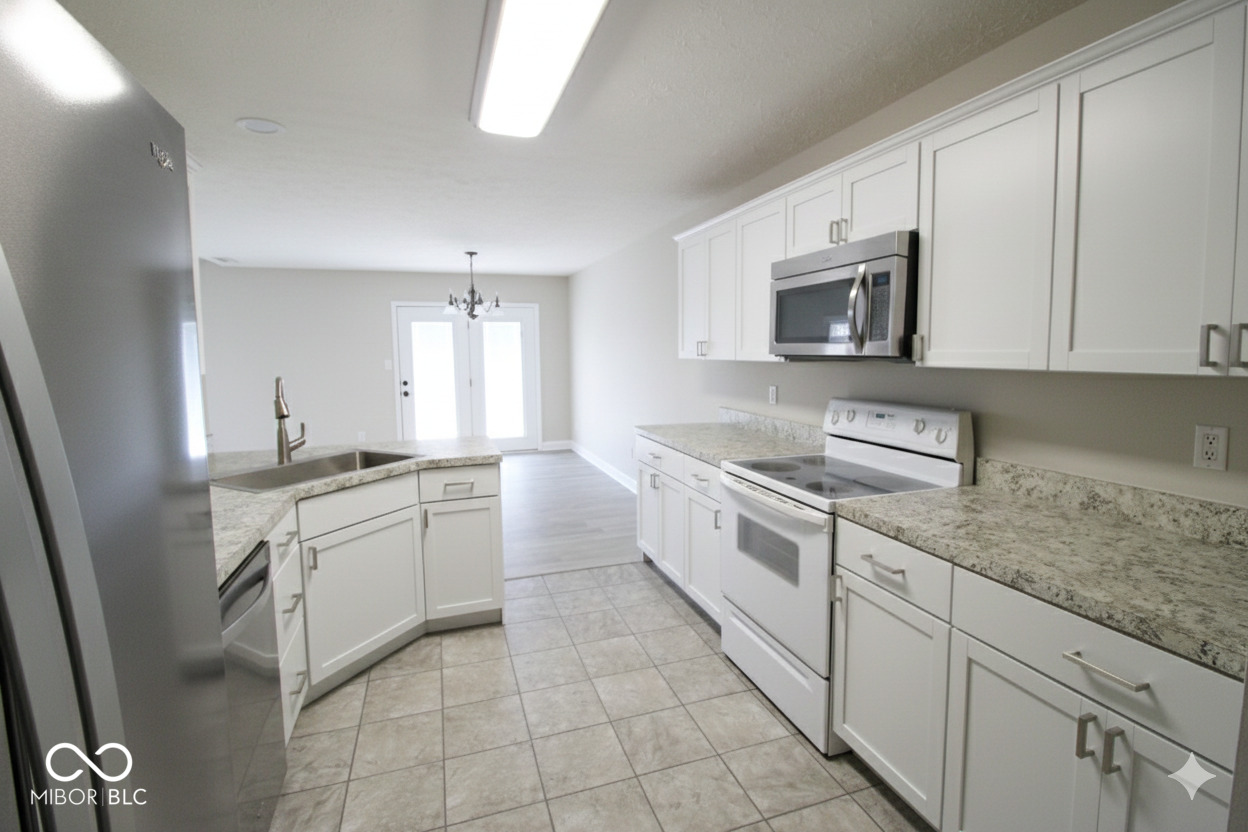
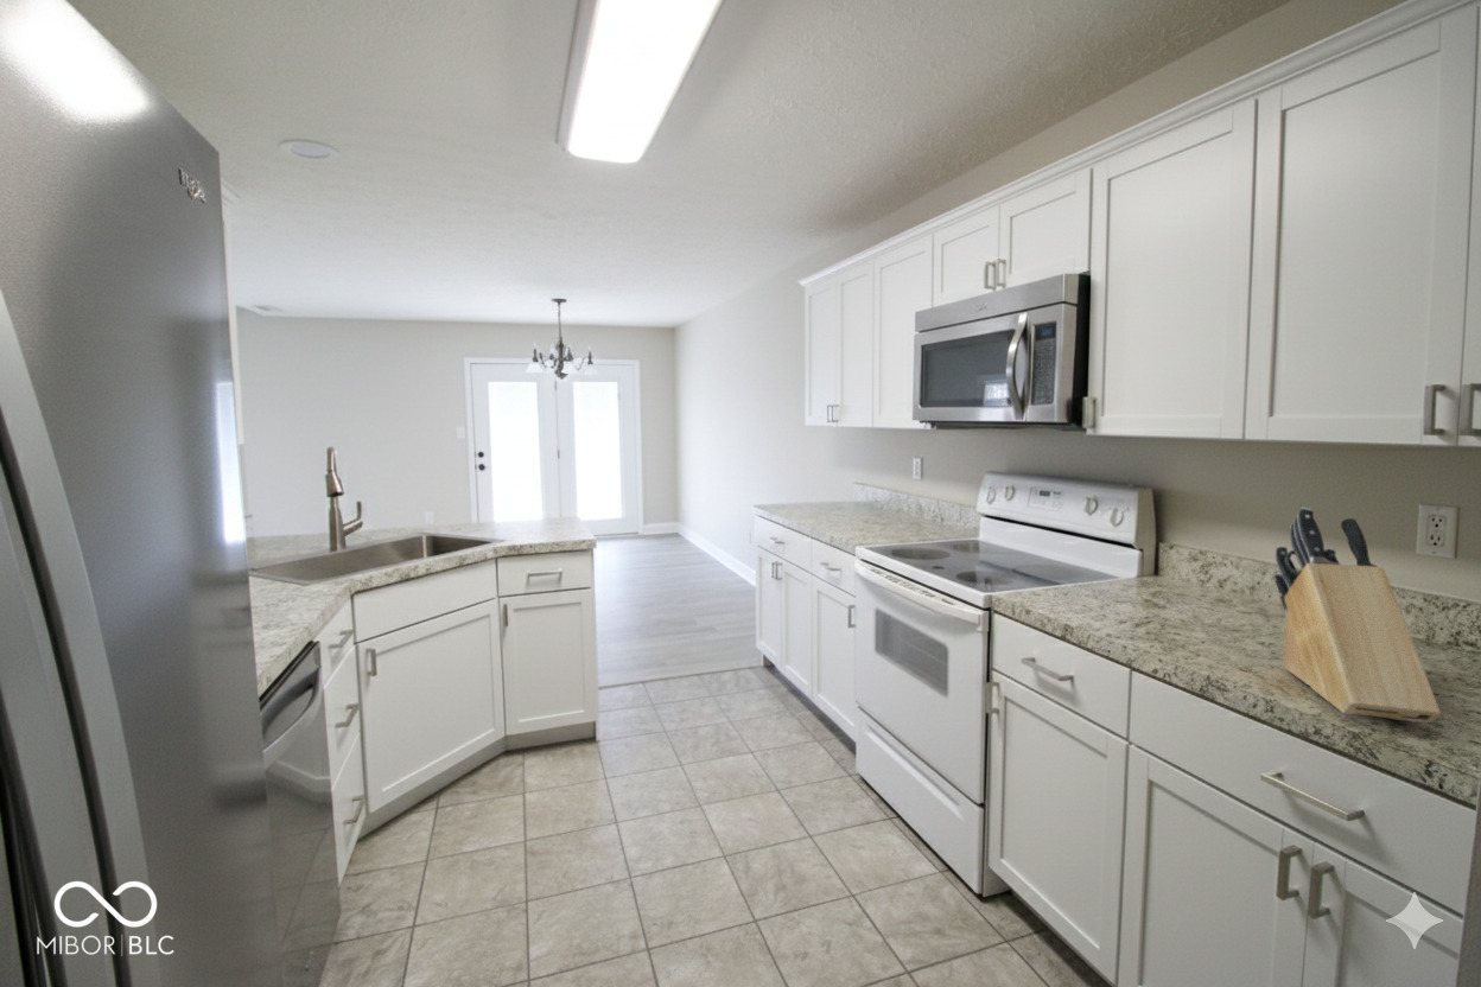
+ knife block (1345, 601)
